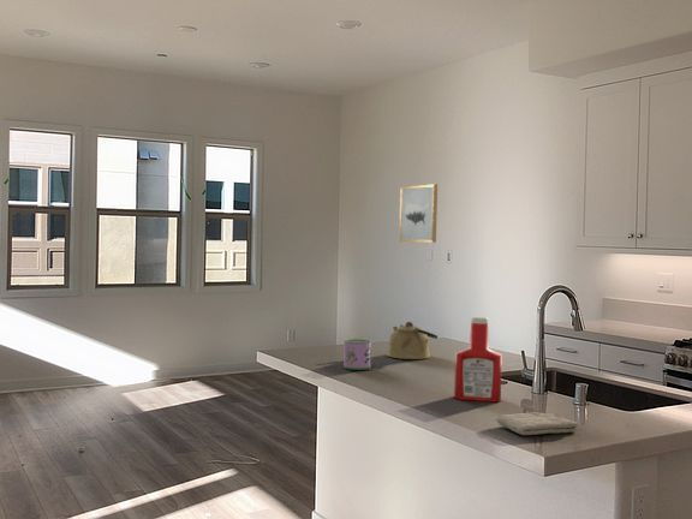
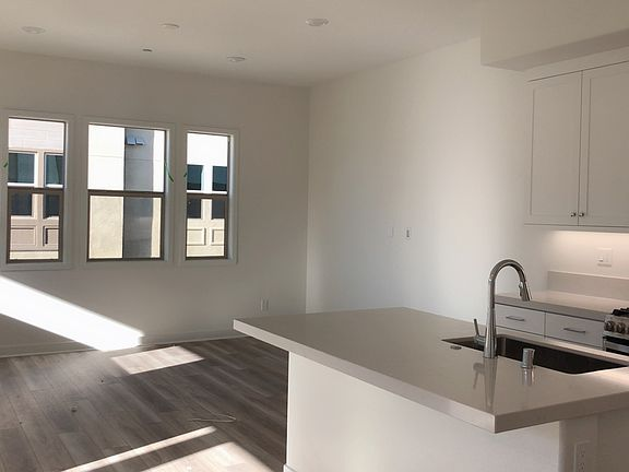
- wall art (417, 214)
- soap bottle (478, 358)
- kettle (406, 338)
- mug (359, 353)
- washcloth (537, 423)
